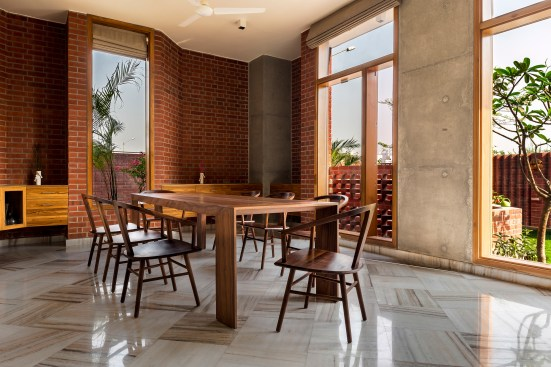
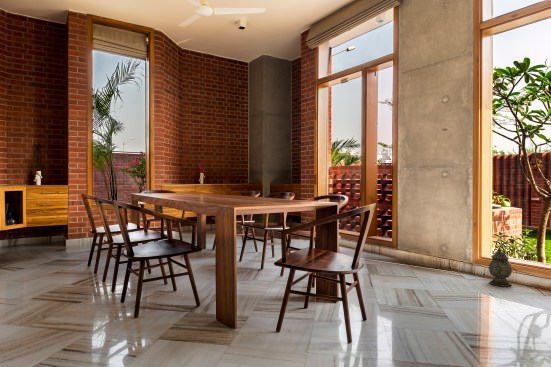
+ lantern (500, 266)
